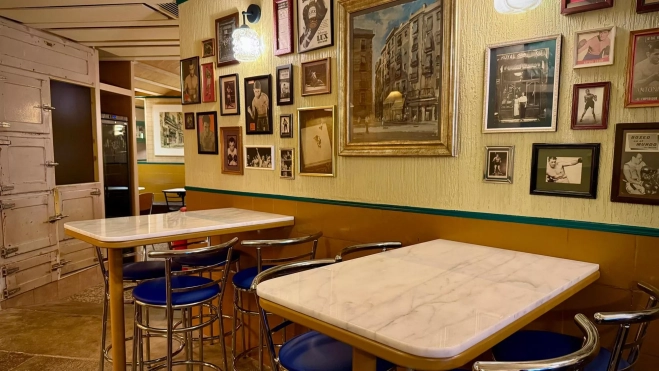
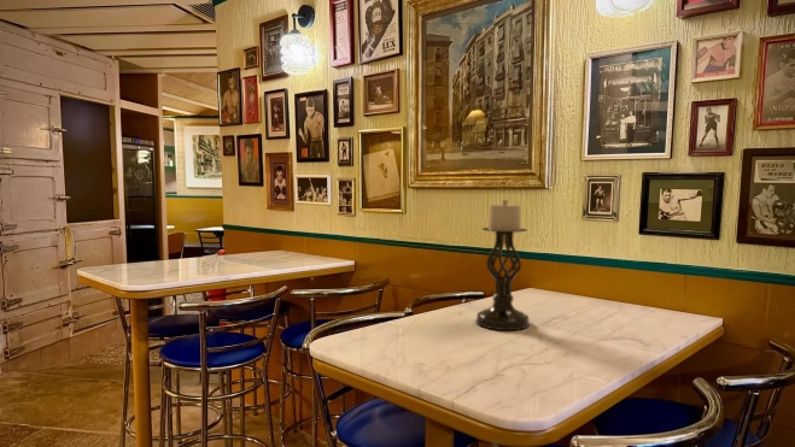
+ candle holder (503, 261)
